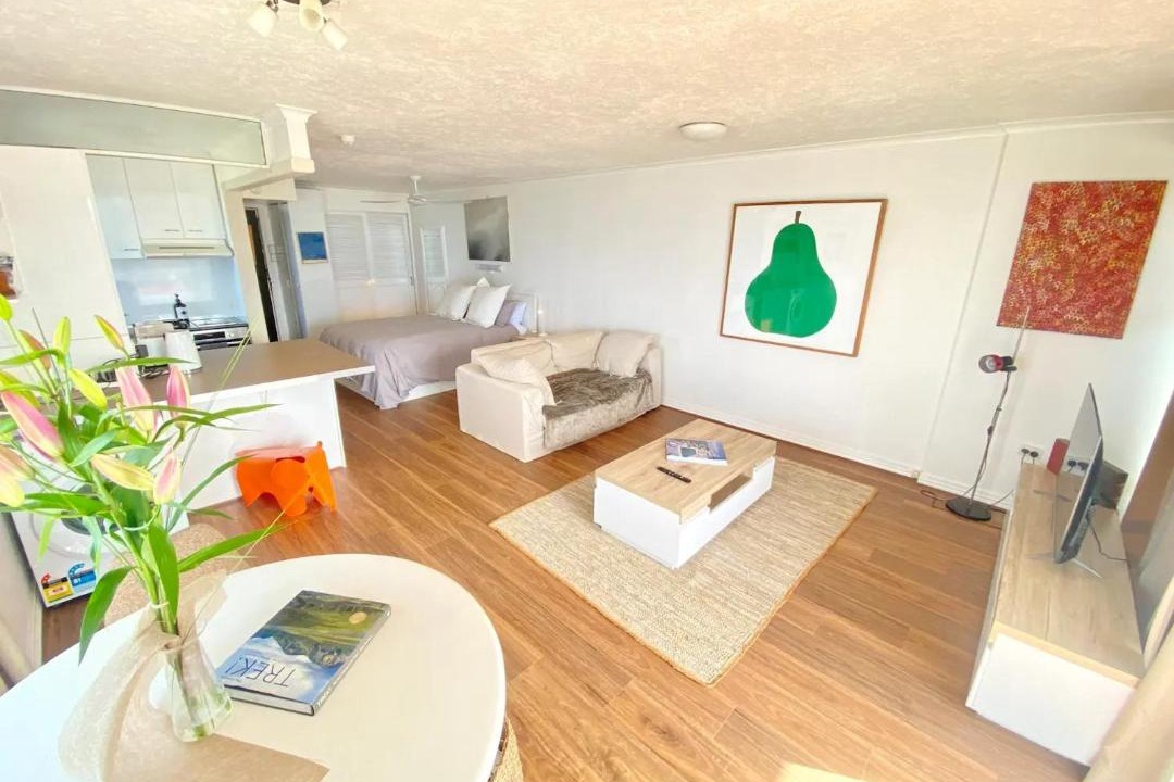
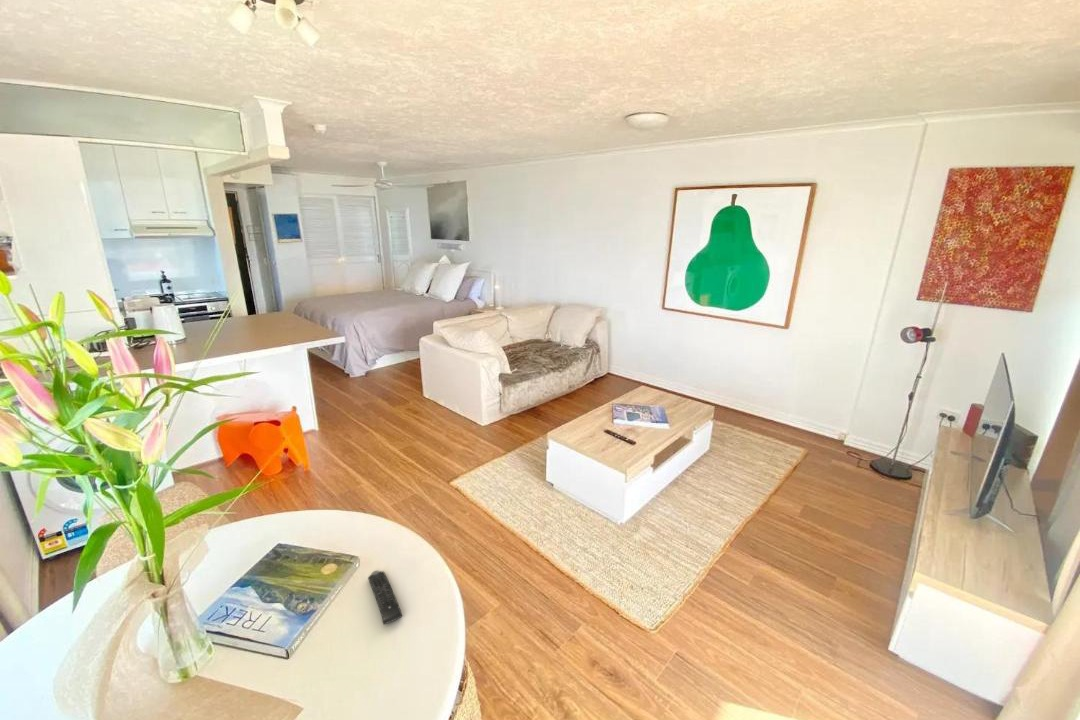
+ remote control (383, 593)
